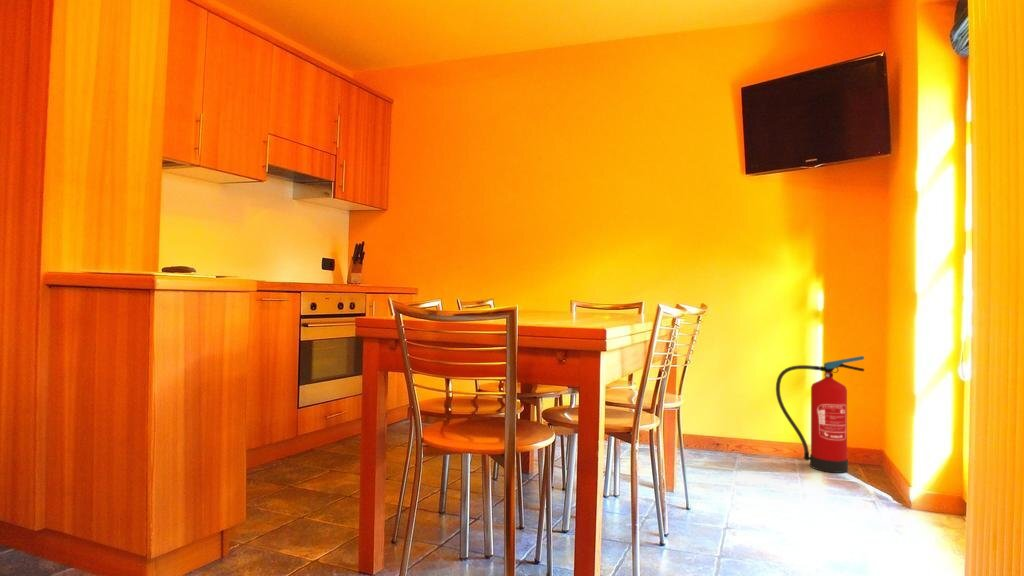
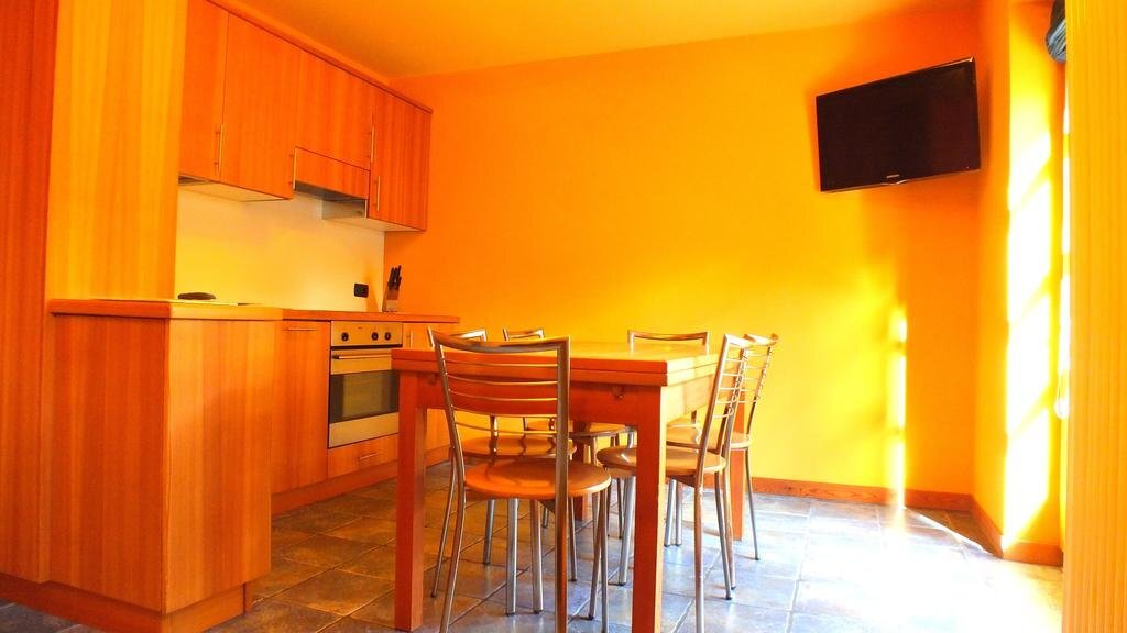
- fire extinguisher (818, 410)
